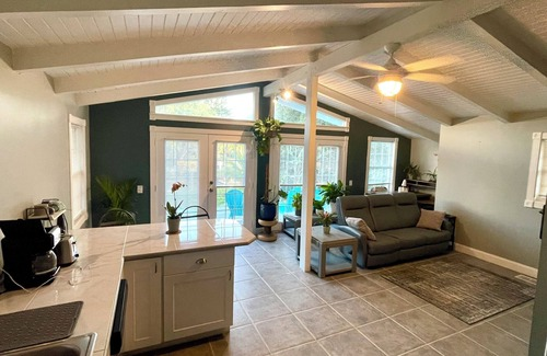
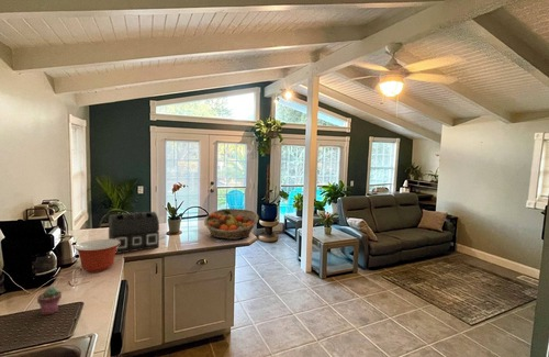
+ fruit basket (231, 223)
+ mixing bowl (98, 256)
+ treasure chest (133, 228)
+ potted succulent (49, 299)
